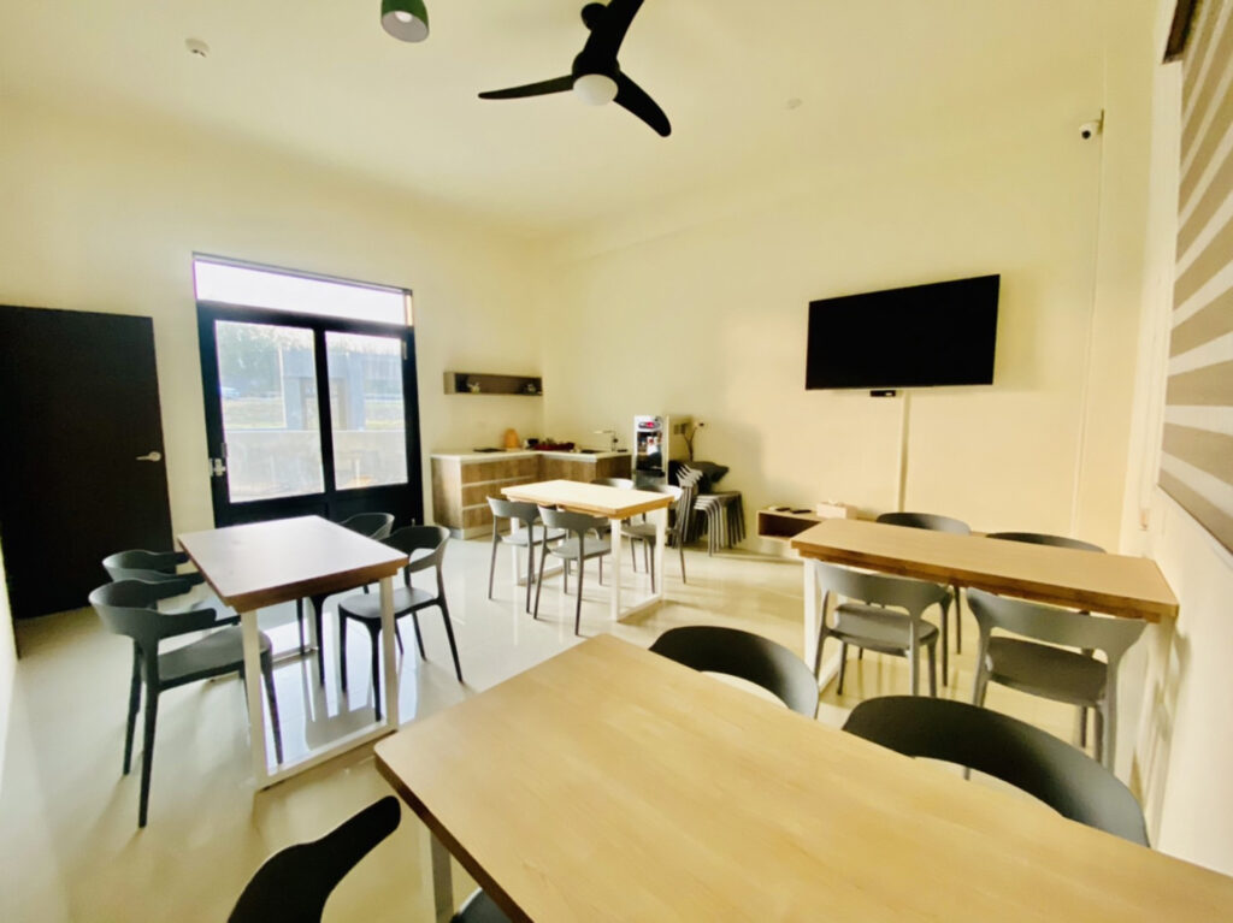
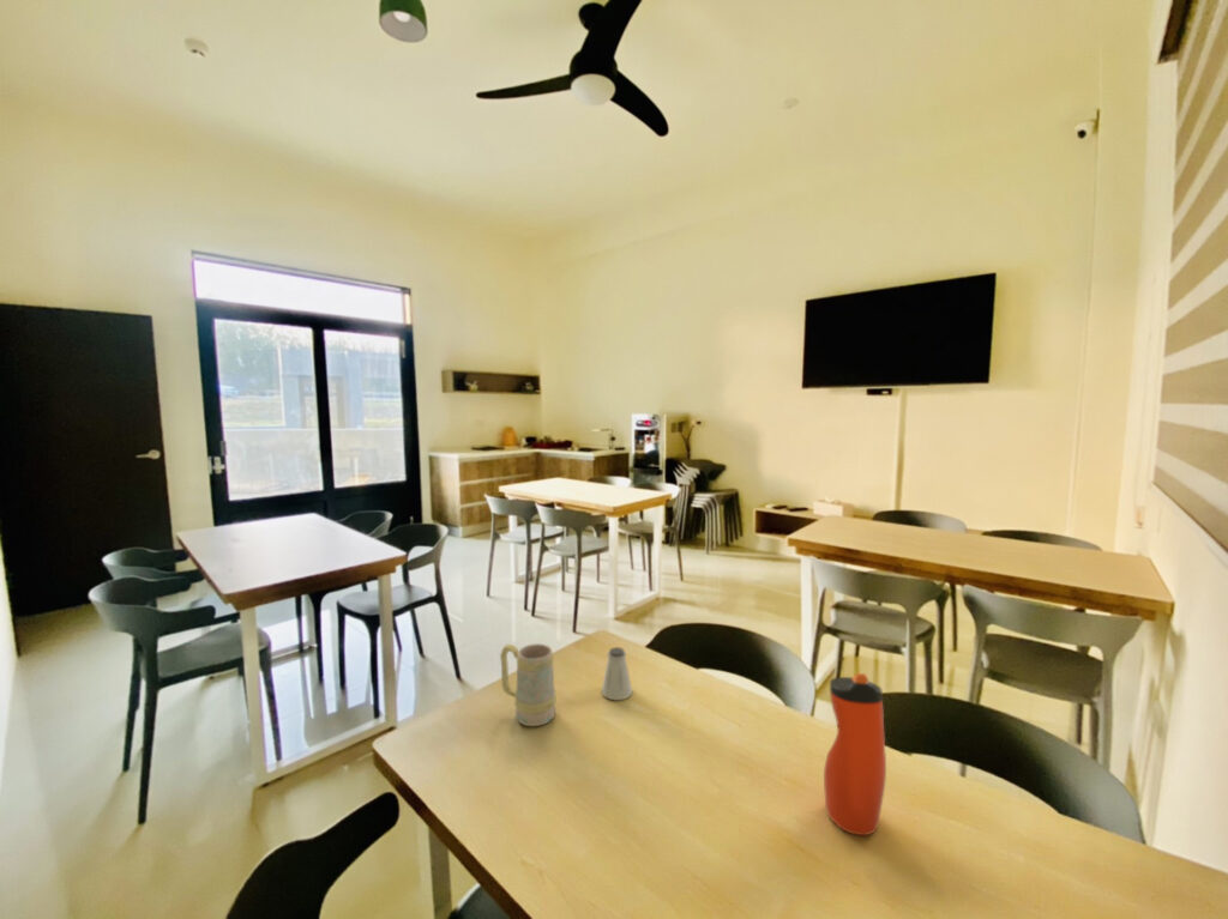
+ mug (526, 681)
+ water bottle (854, 745)
+ saltshaker (616, 671)
